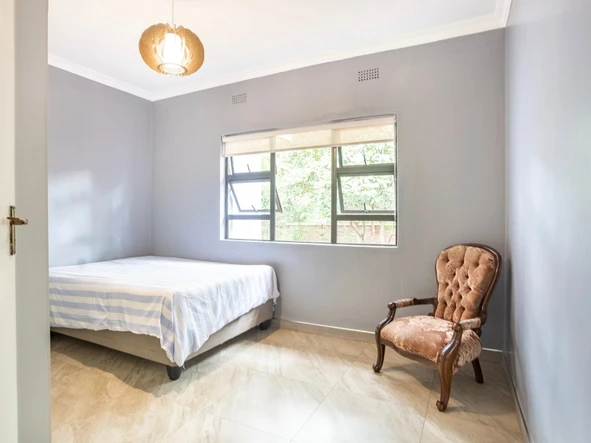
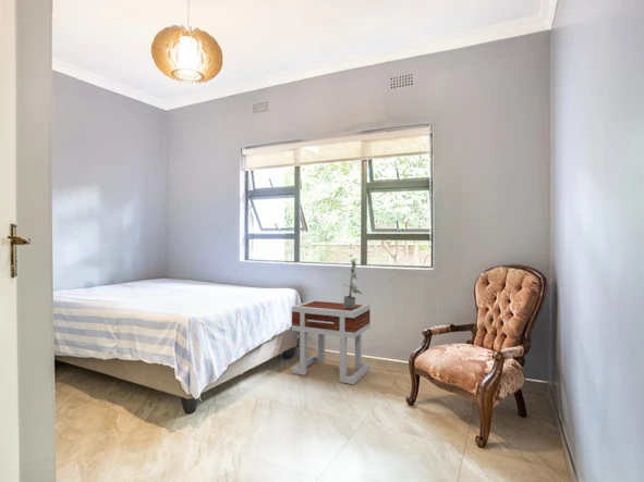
+ side table (332, 335)
+ potted plant (351, 282)
